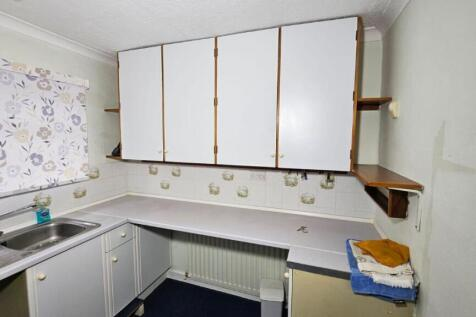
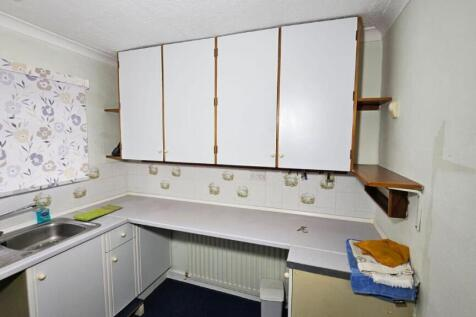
+ dish towel (99, 211)
